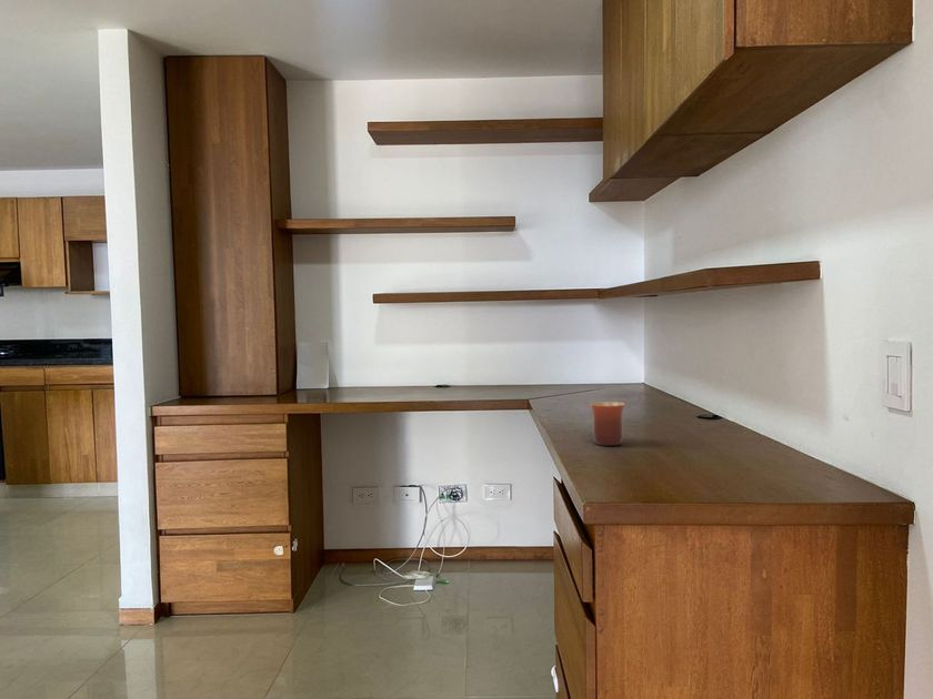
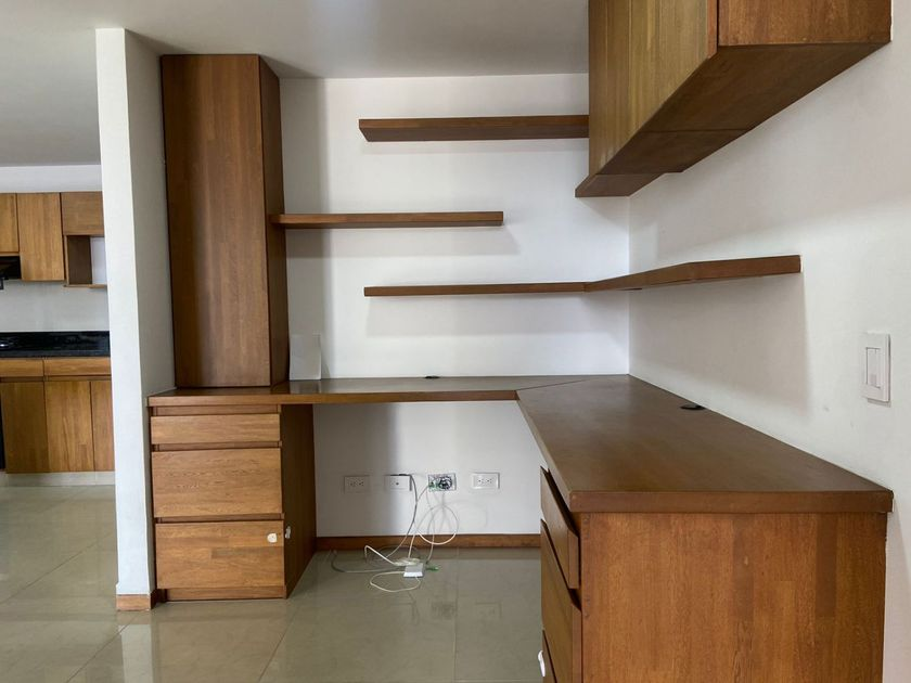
- mug (606, 422)
